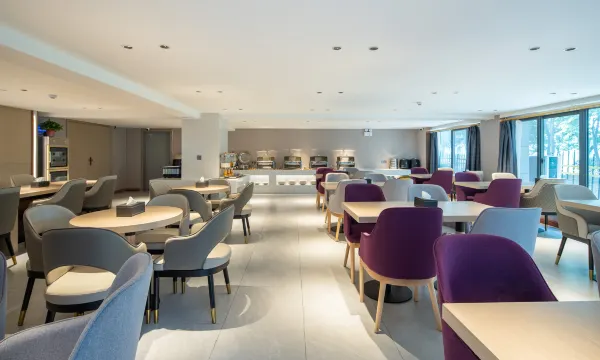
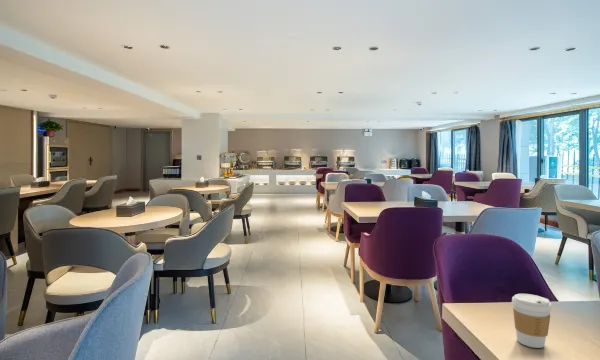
+ coffee cup (530, 319)
